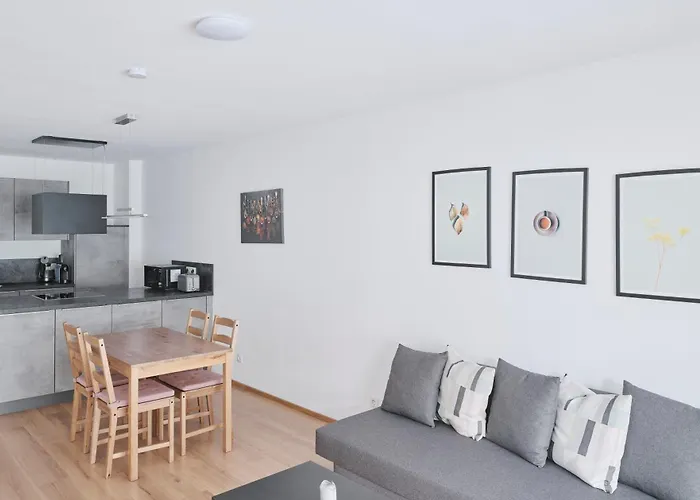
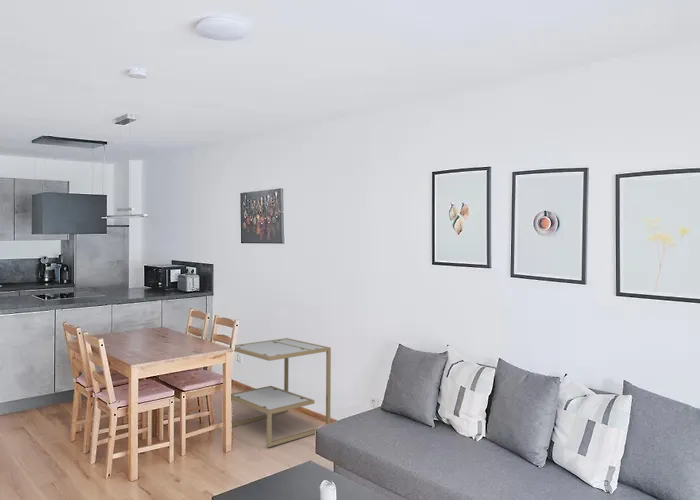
+ side table (278, 388)
